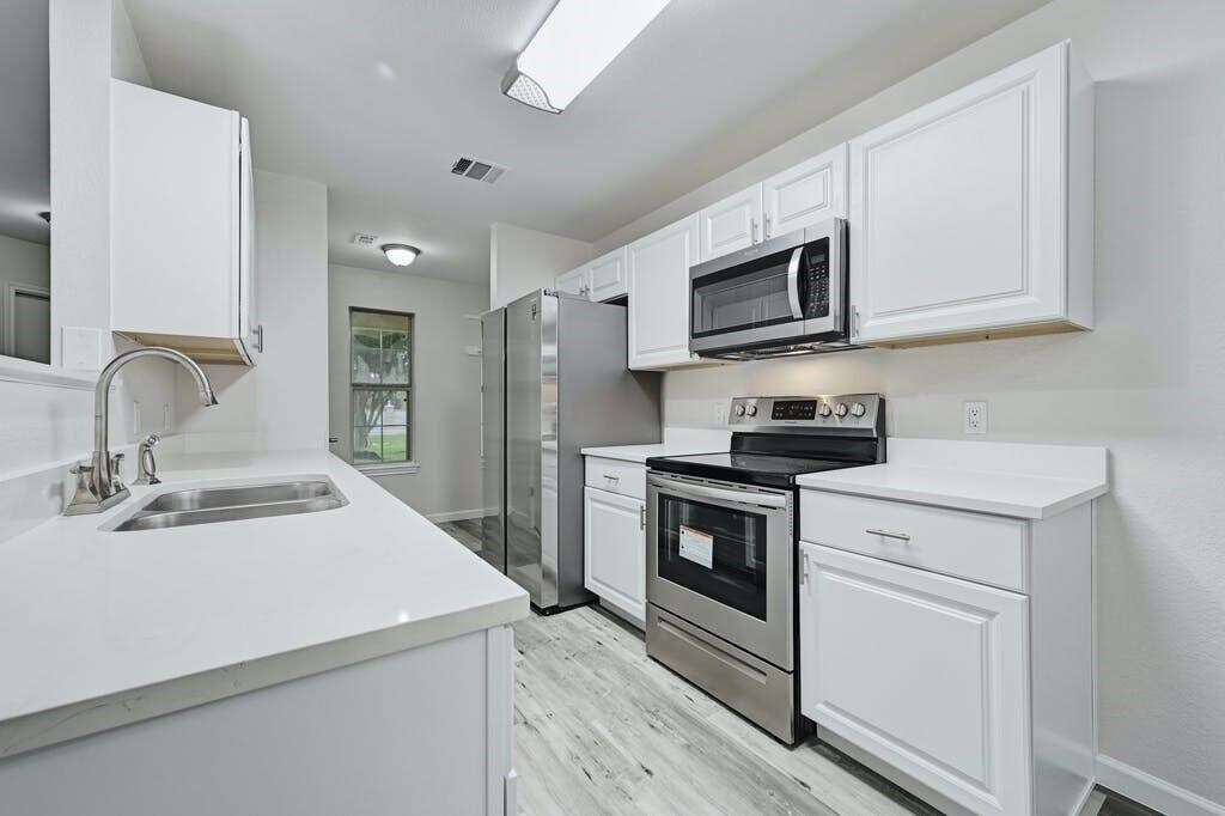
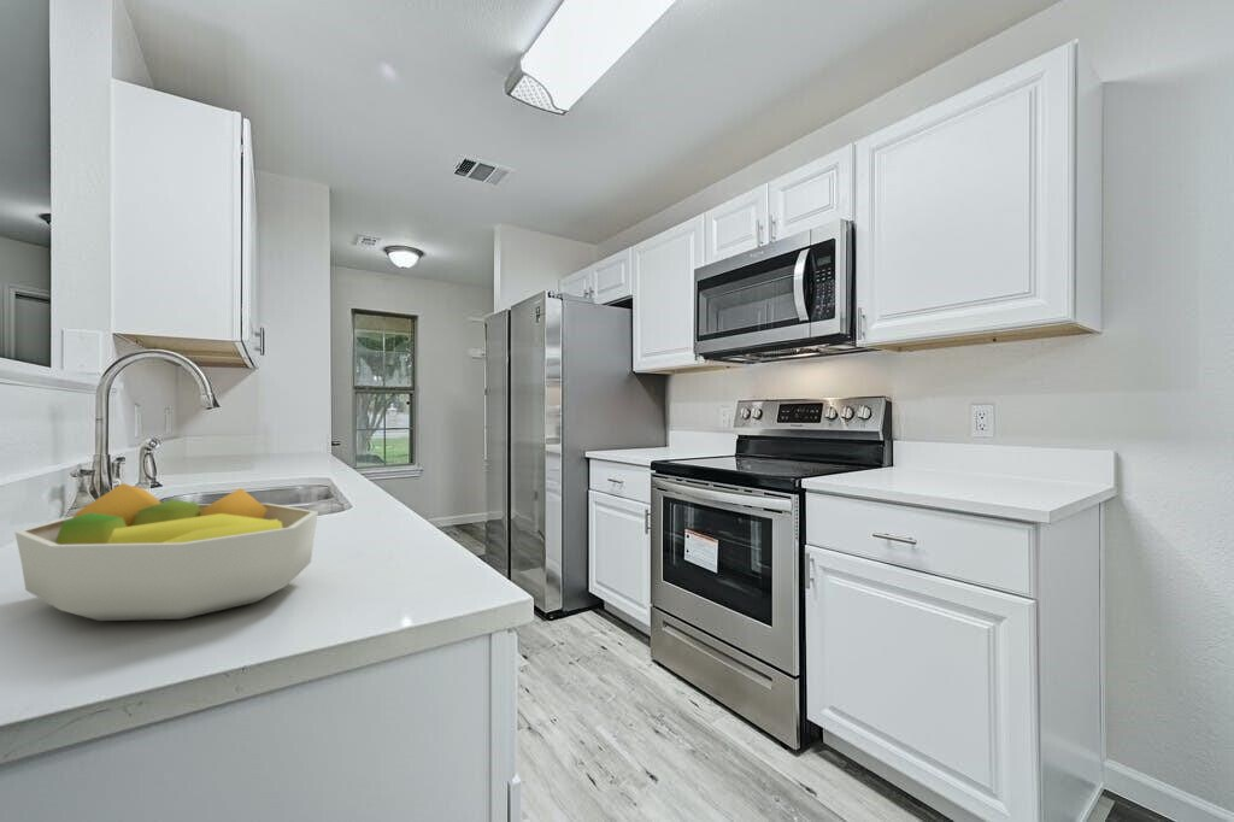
+ fruit bowl (180, 540)
